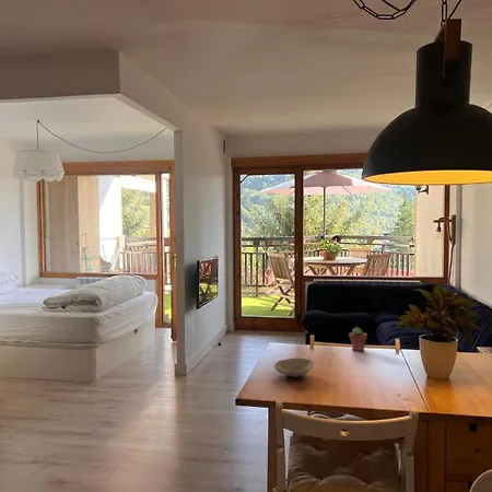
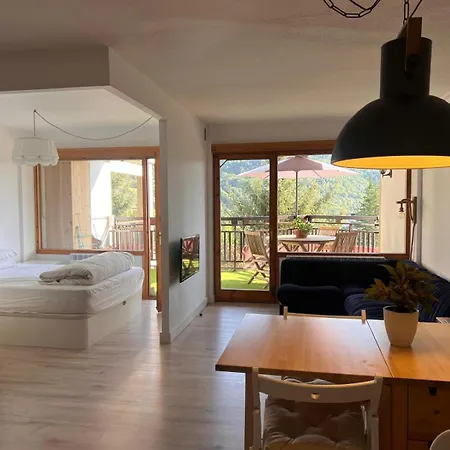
- bowl (294, 368)
- potted succulent (358, 338)
